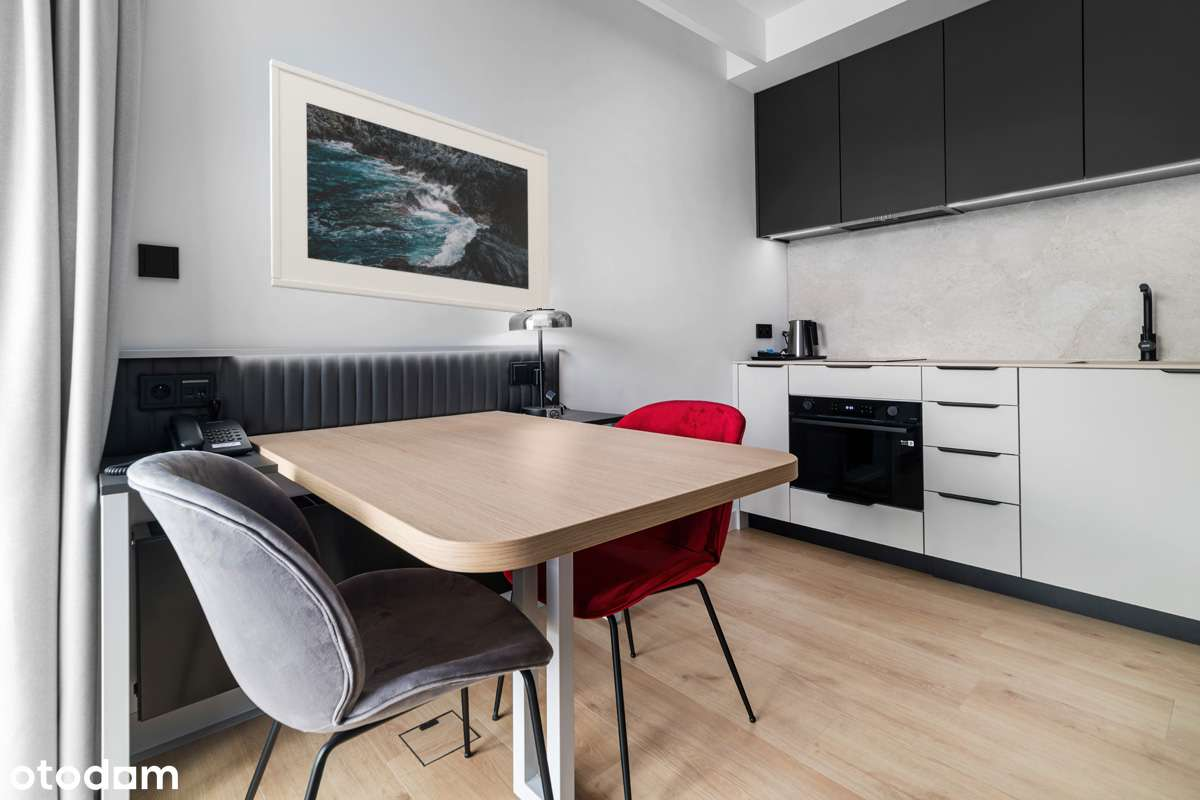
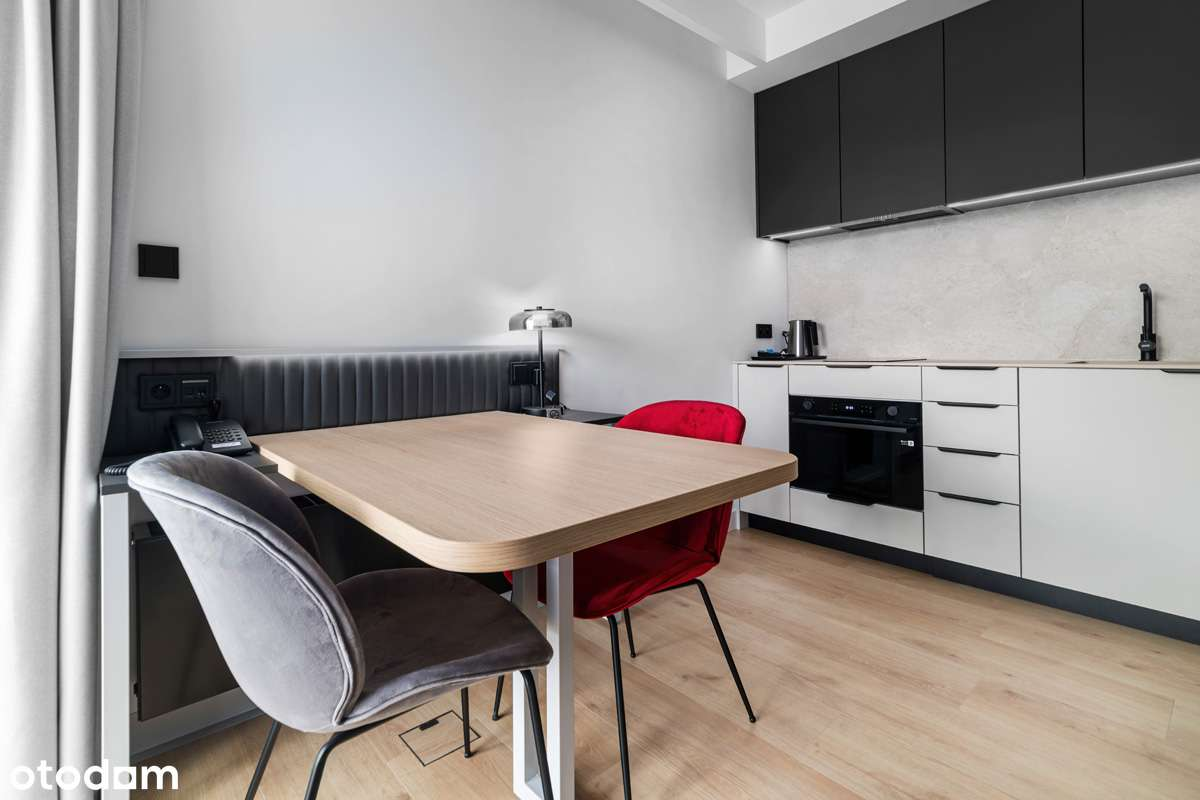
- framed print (431, 208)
